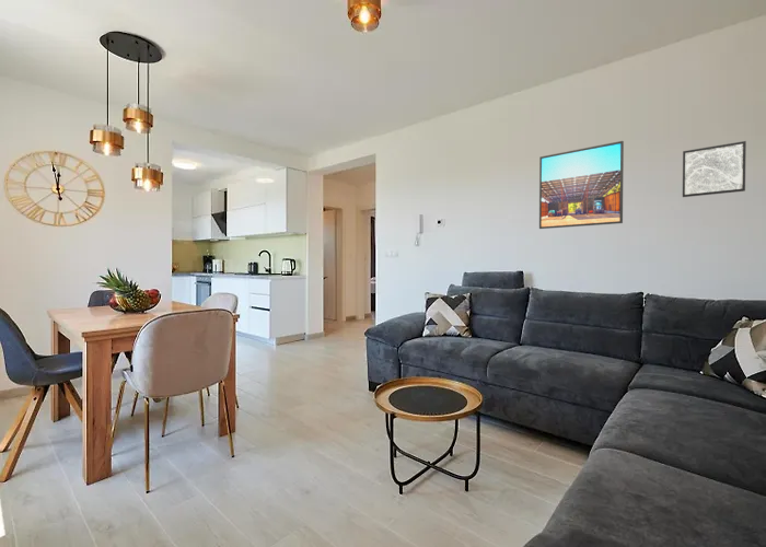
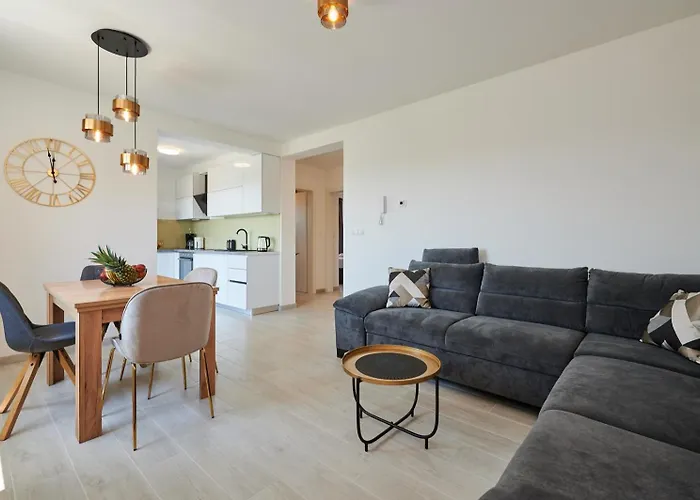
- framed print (578, 187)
- wall art (712, 170)
